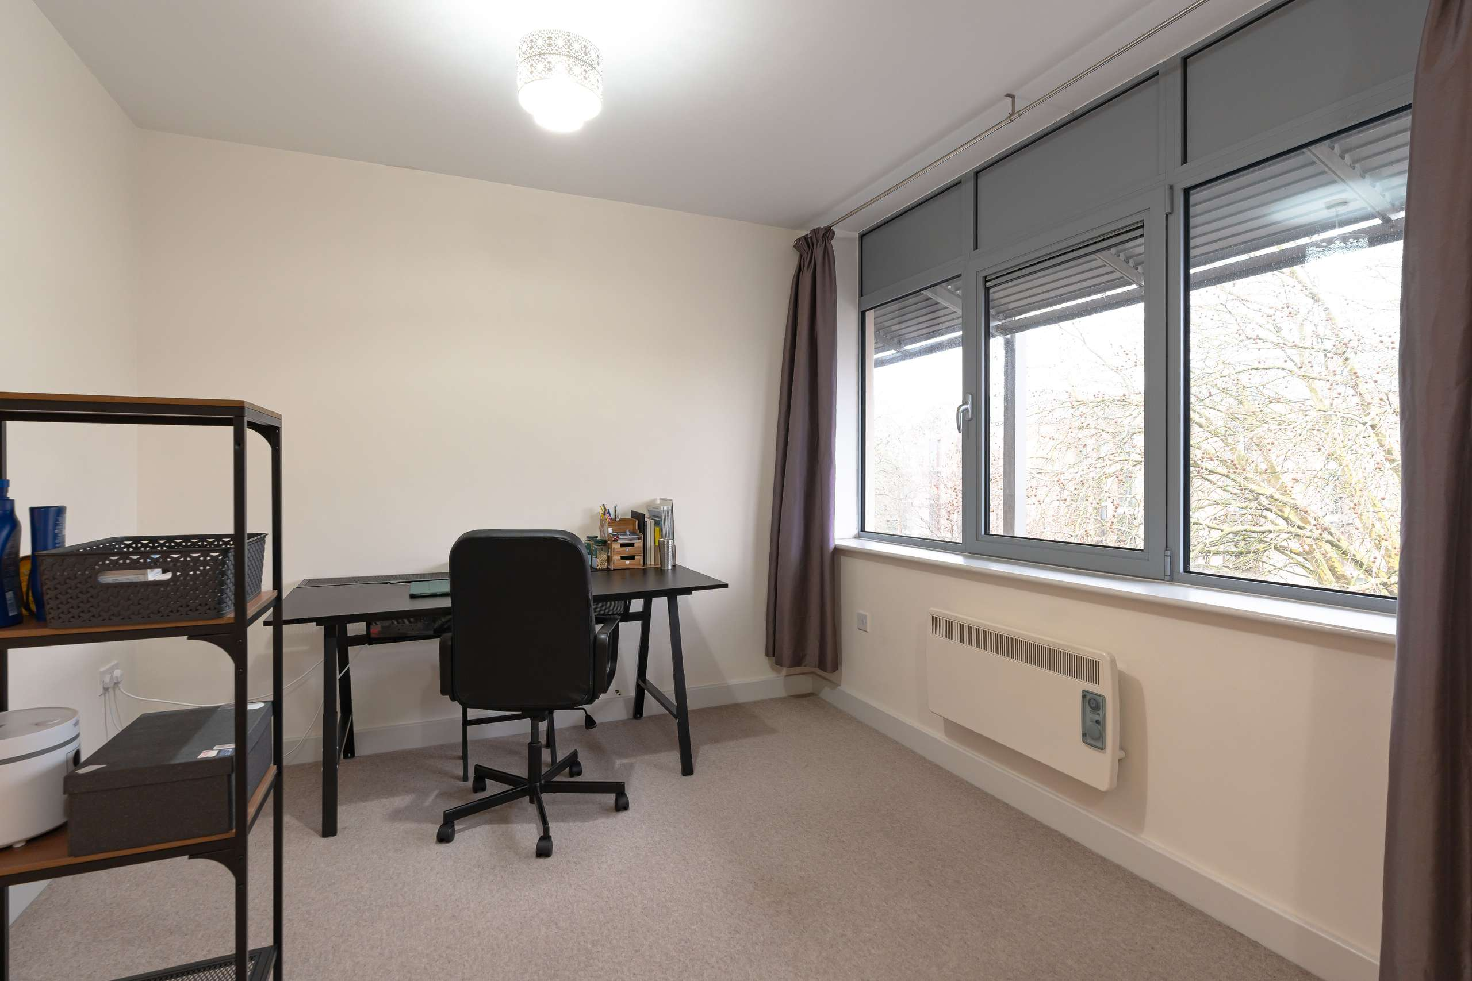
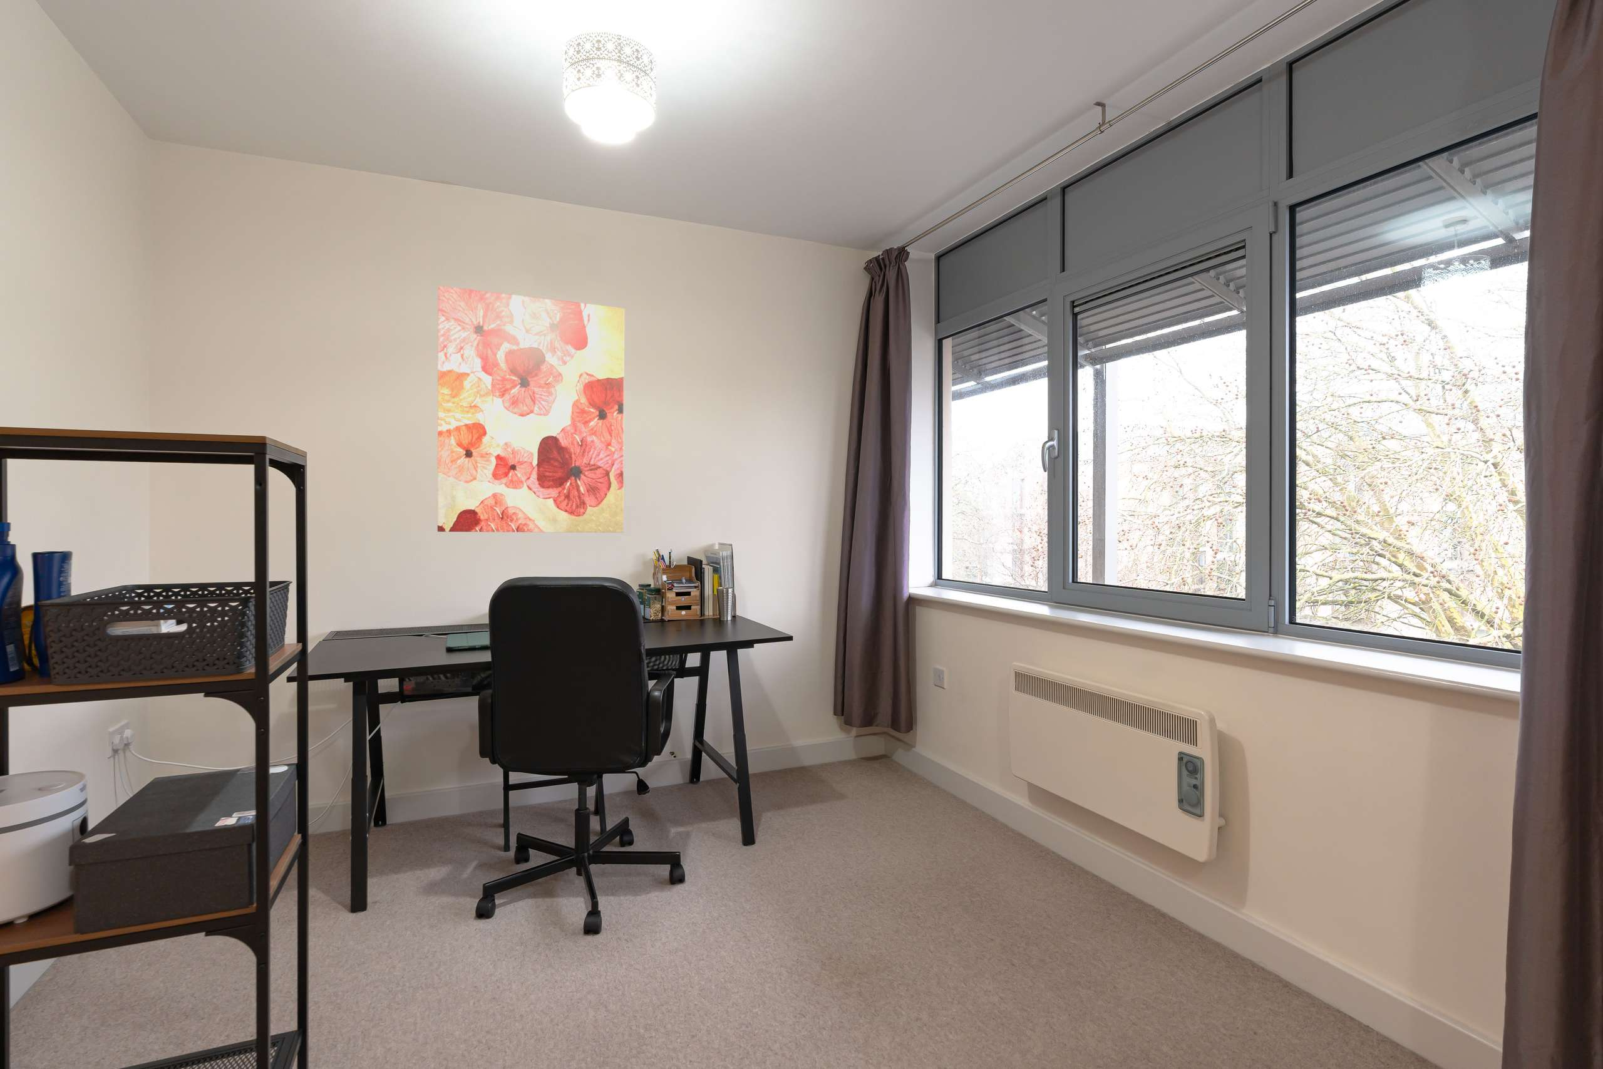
+ wall art (534, 415)
